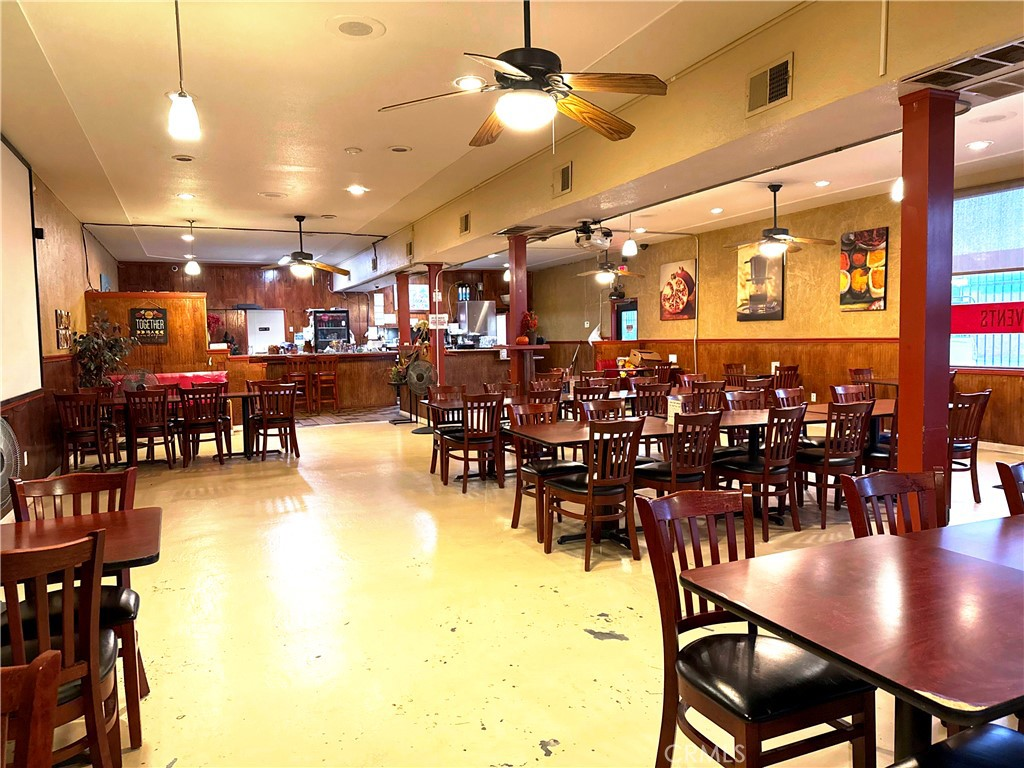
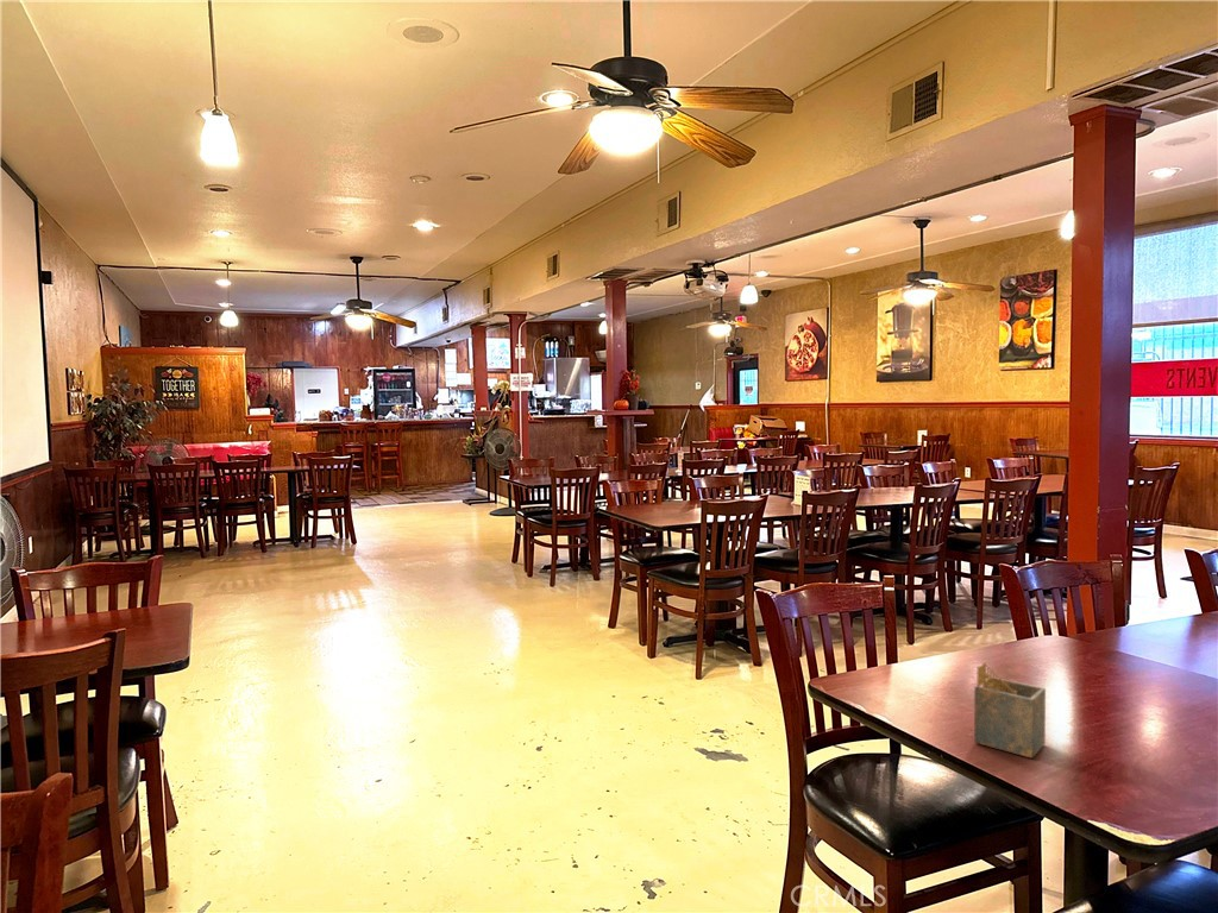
+ napkin holder (1007, 705)
